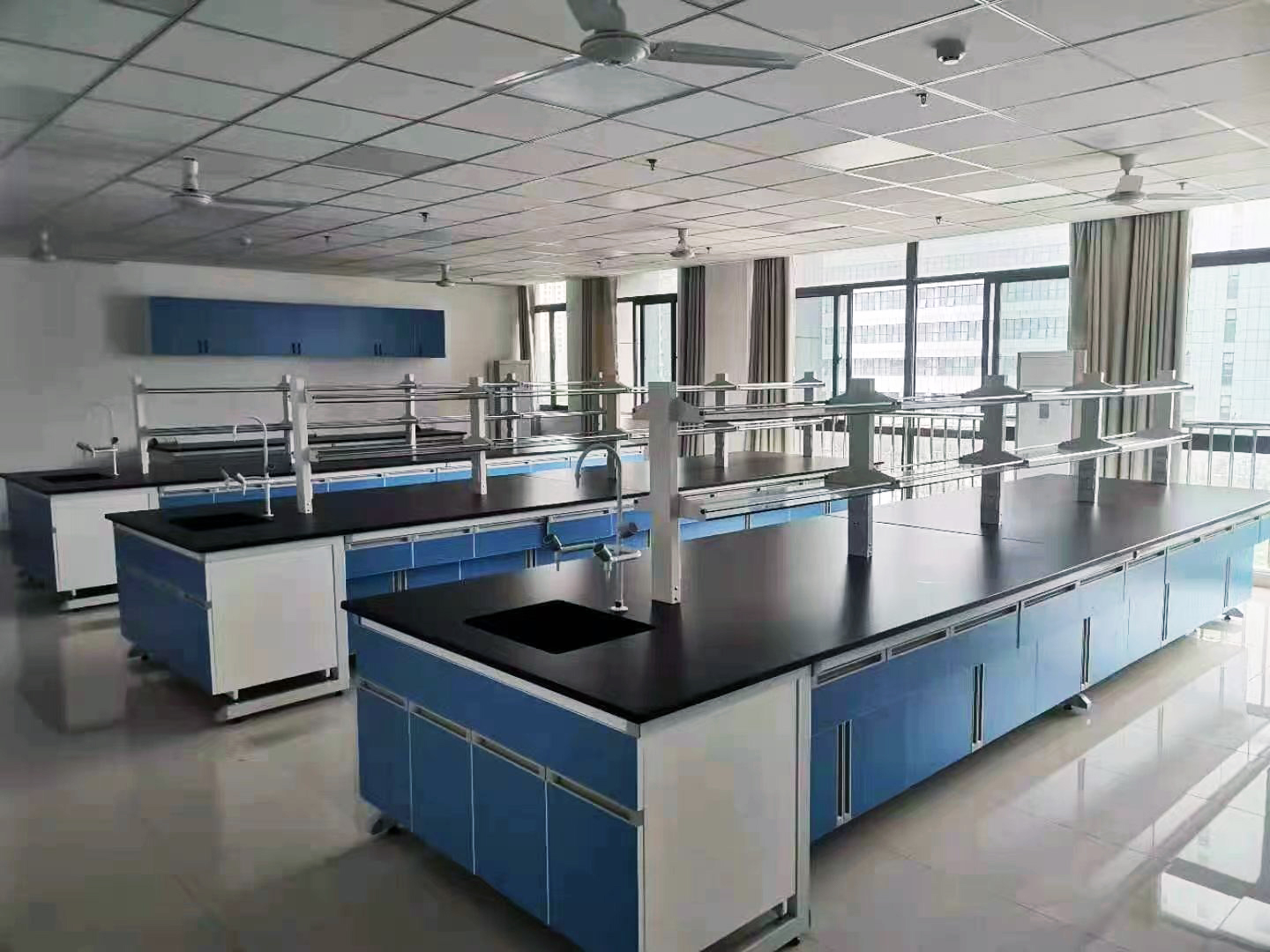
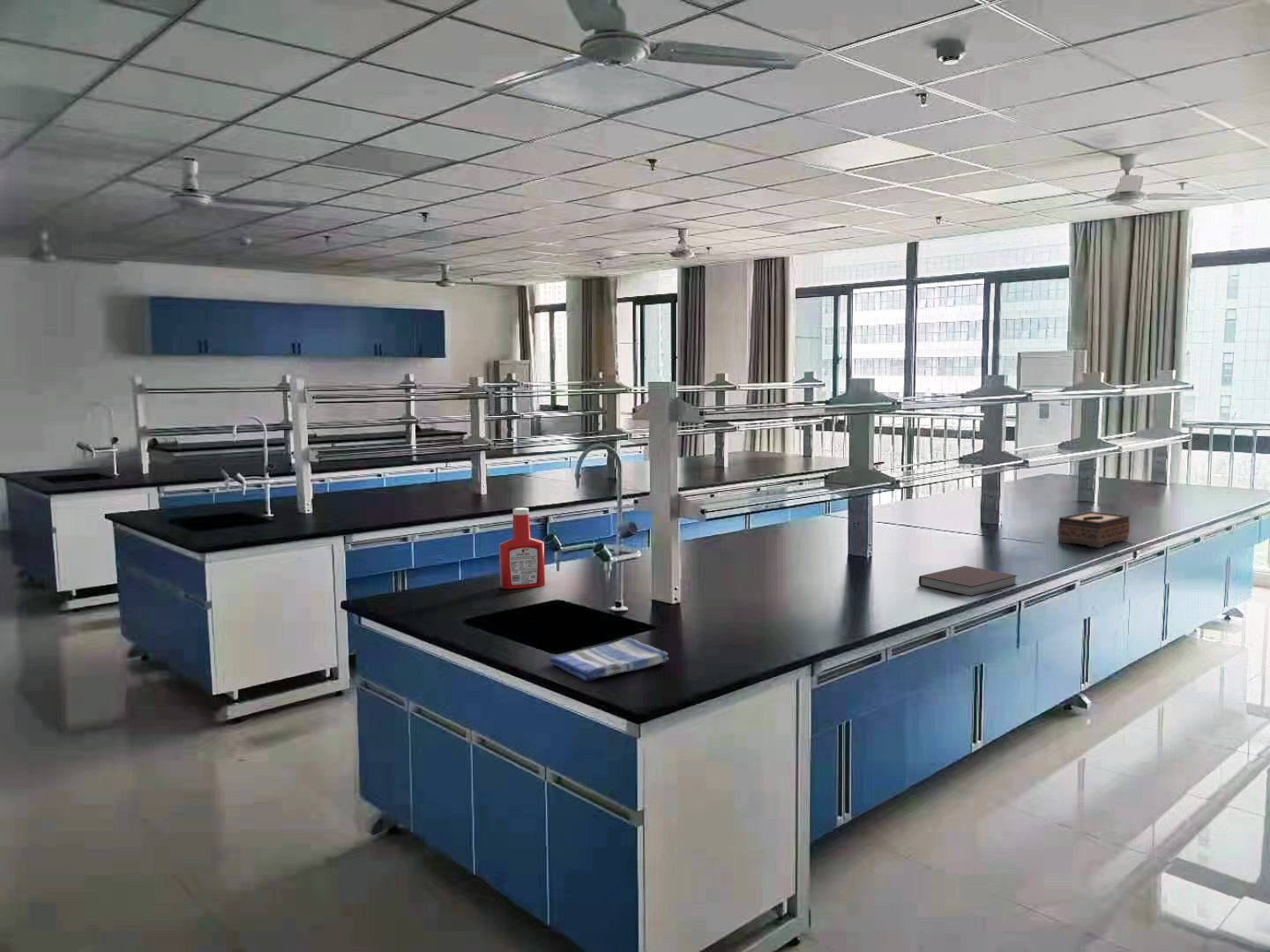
+ tissue box (1094, 528)
+ notebook (967, 580)
+ dish towel (609, 657)
+ soap bottle (521, 547)
